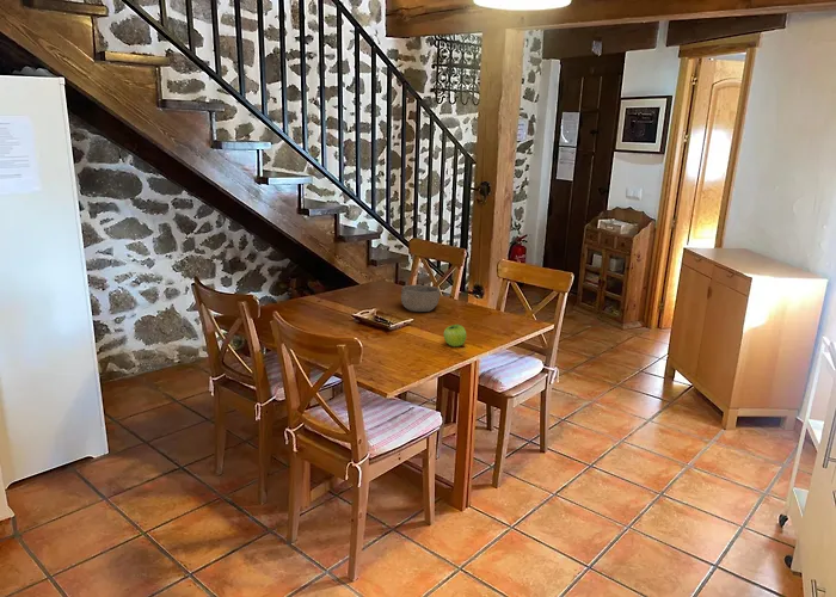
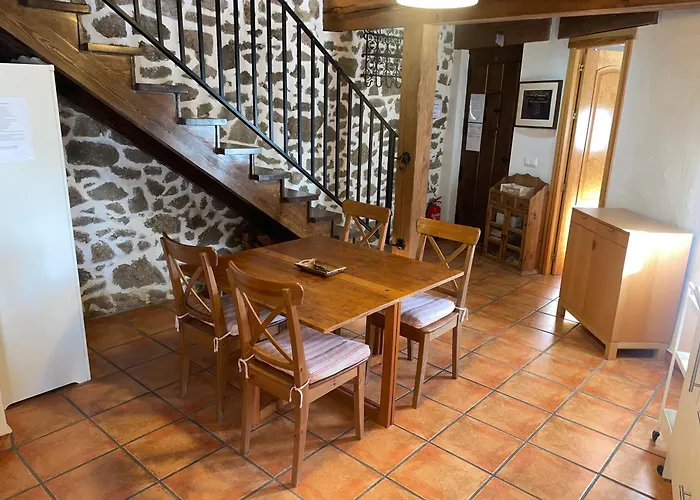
- bowl (419, 298)
- fruit (454, 334)
